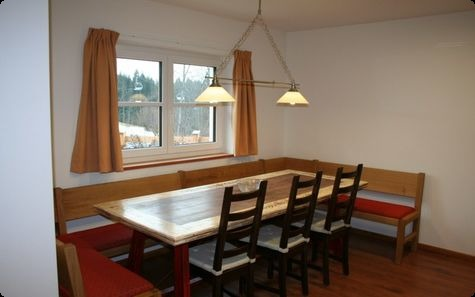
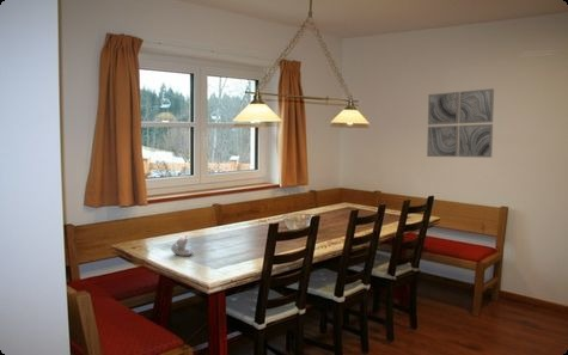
+ candle (182, 244)
+ wall art (457, 123)
